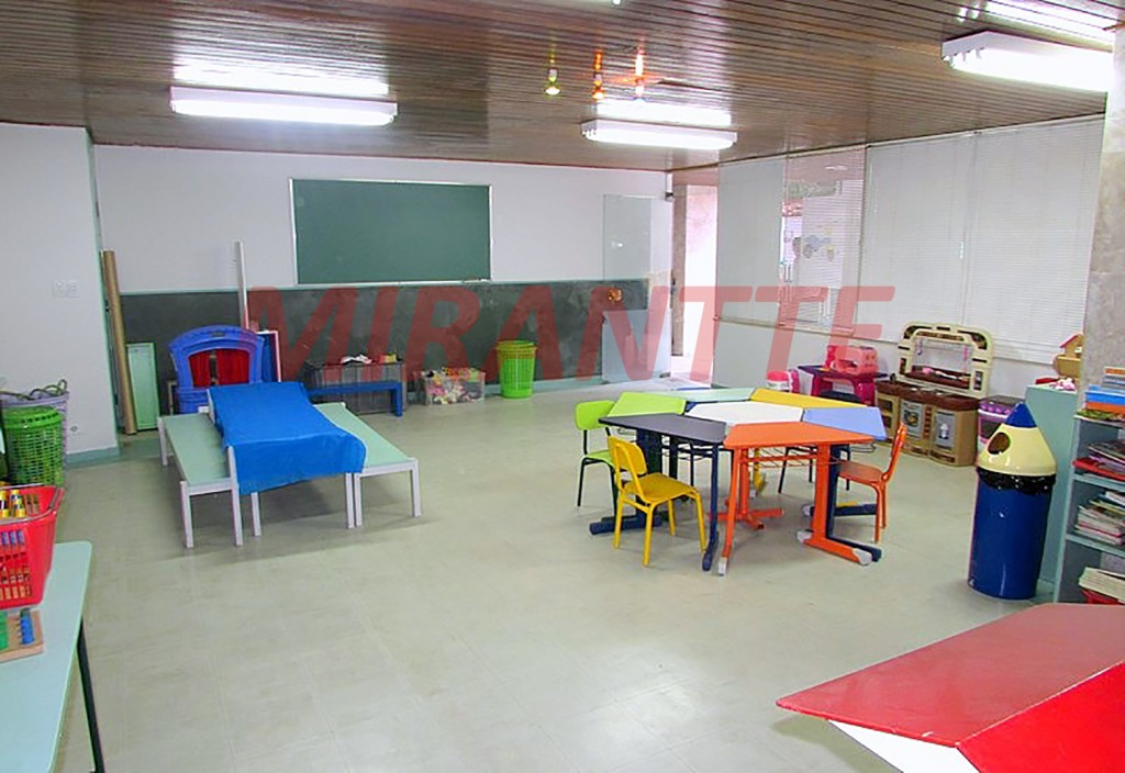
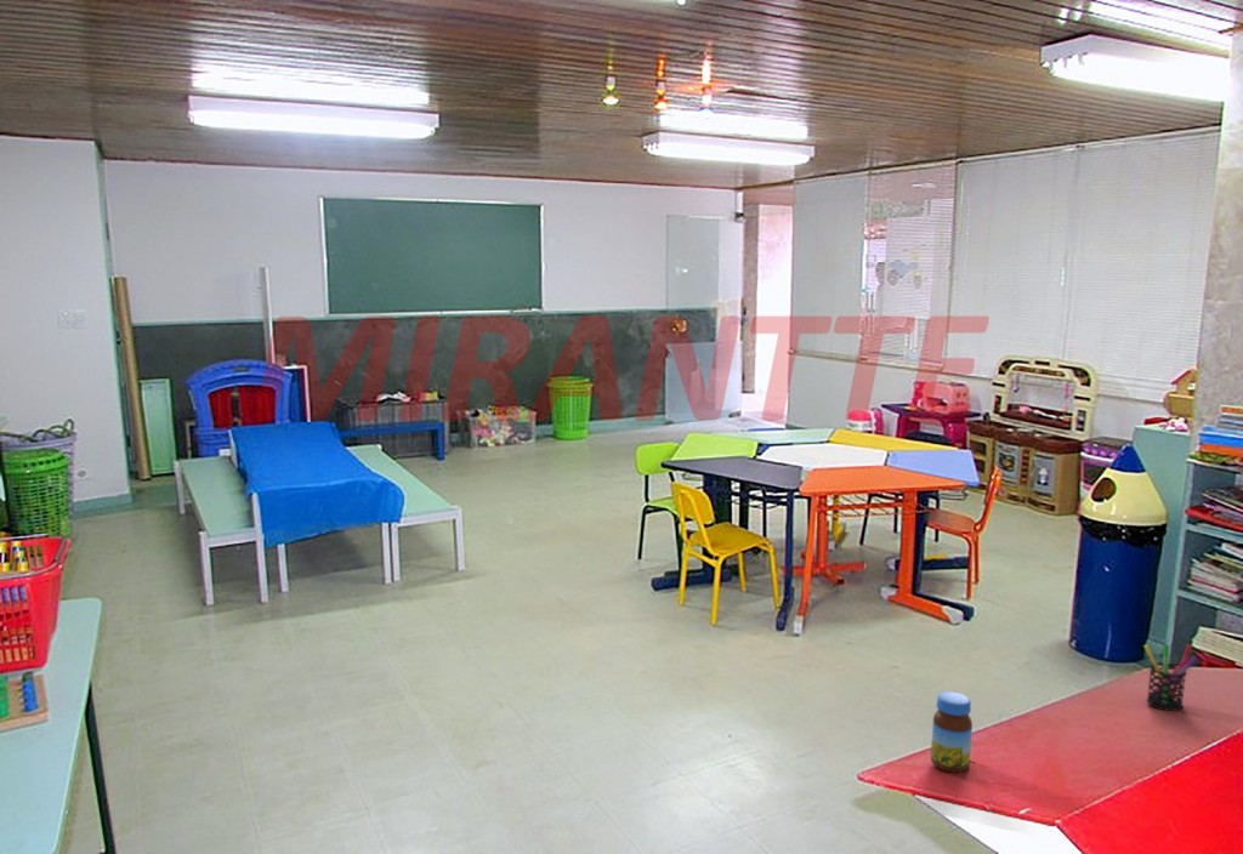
+ pen holder (1169, 672)
+ jar (952, 730)
